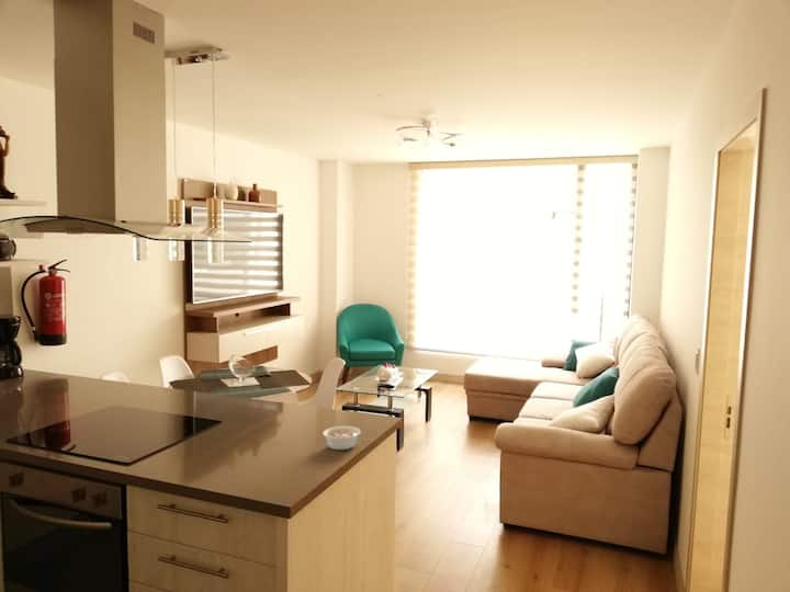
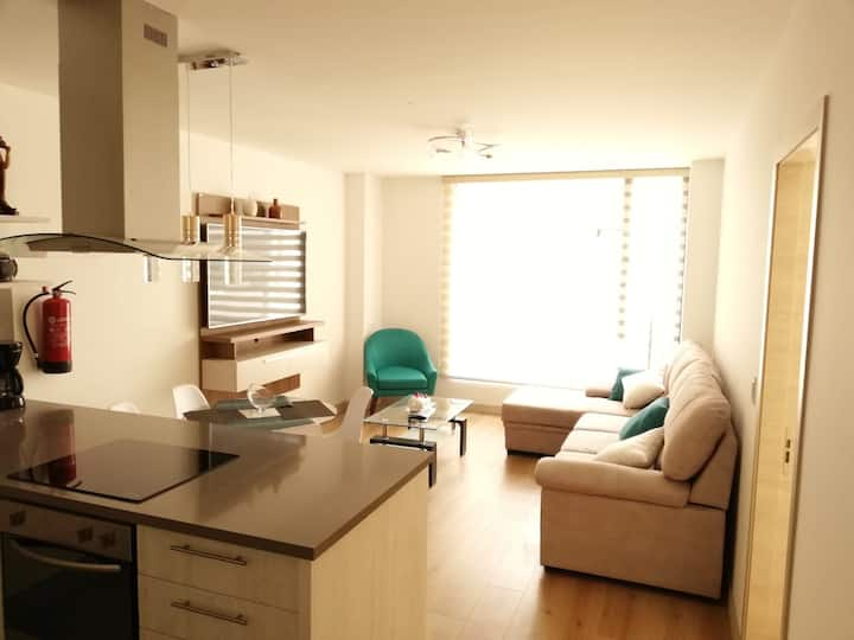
- legume (342, 436)
